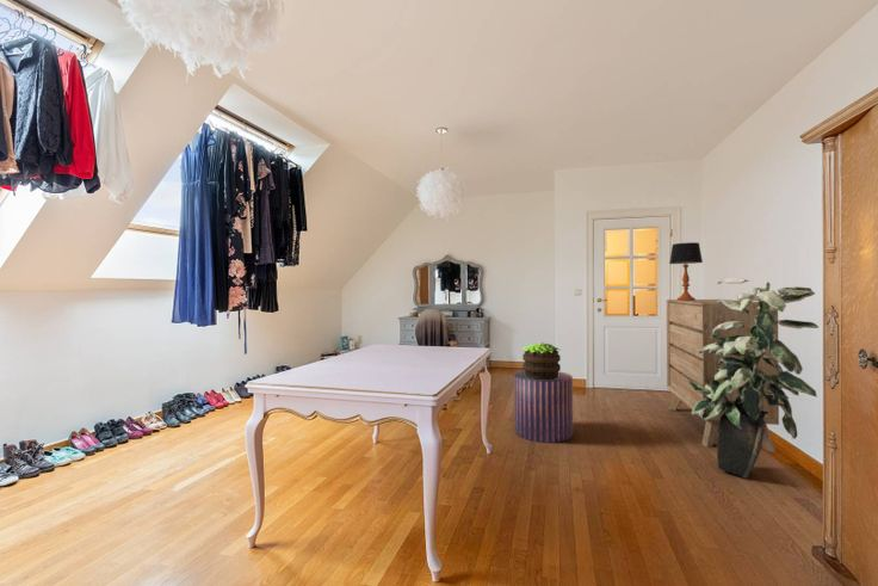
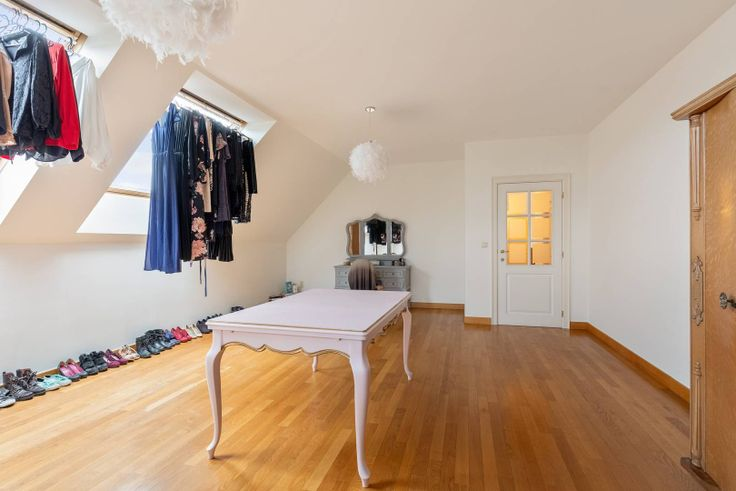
- dresser (713, 364)
- indoor plant (747, 375)
- table lamp (685, 271)
- potted plant (540, 359)
- stool (543, 403)
